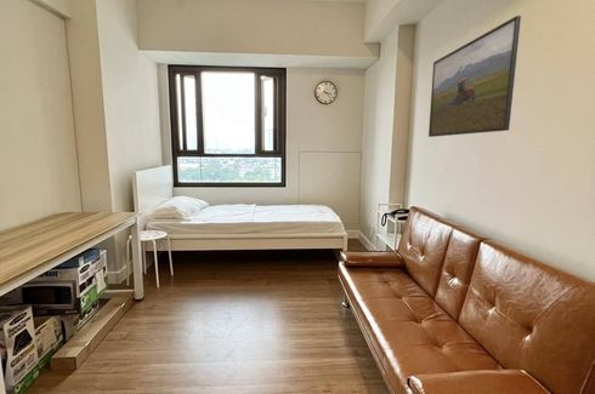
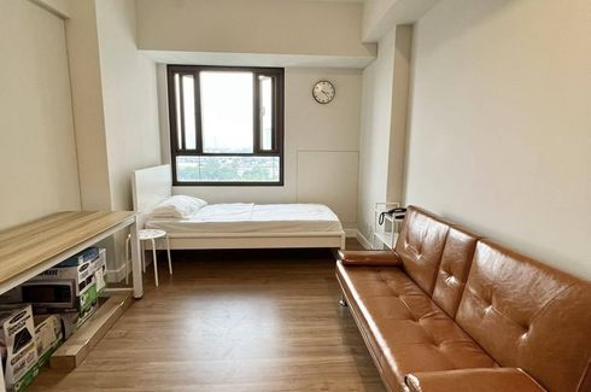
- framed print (464, 90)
